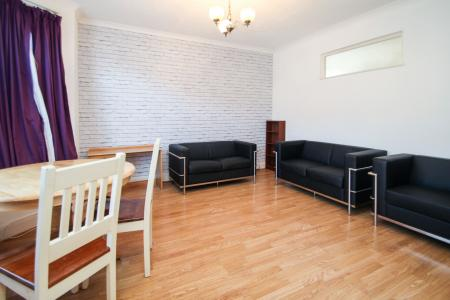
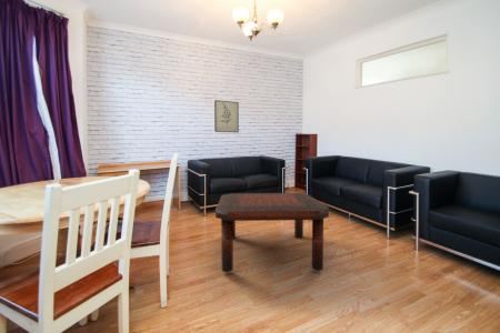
+ coffee table (268, 220)
+ wall art (227, 117)
